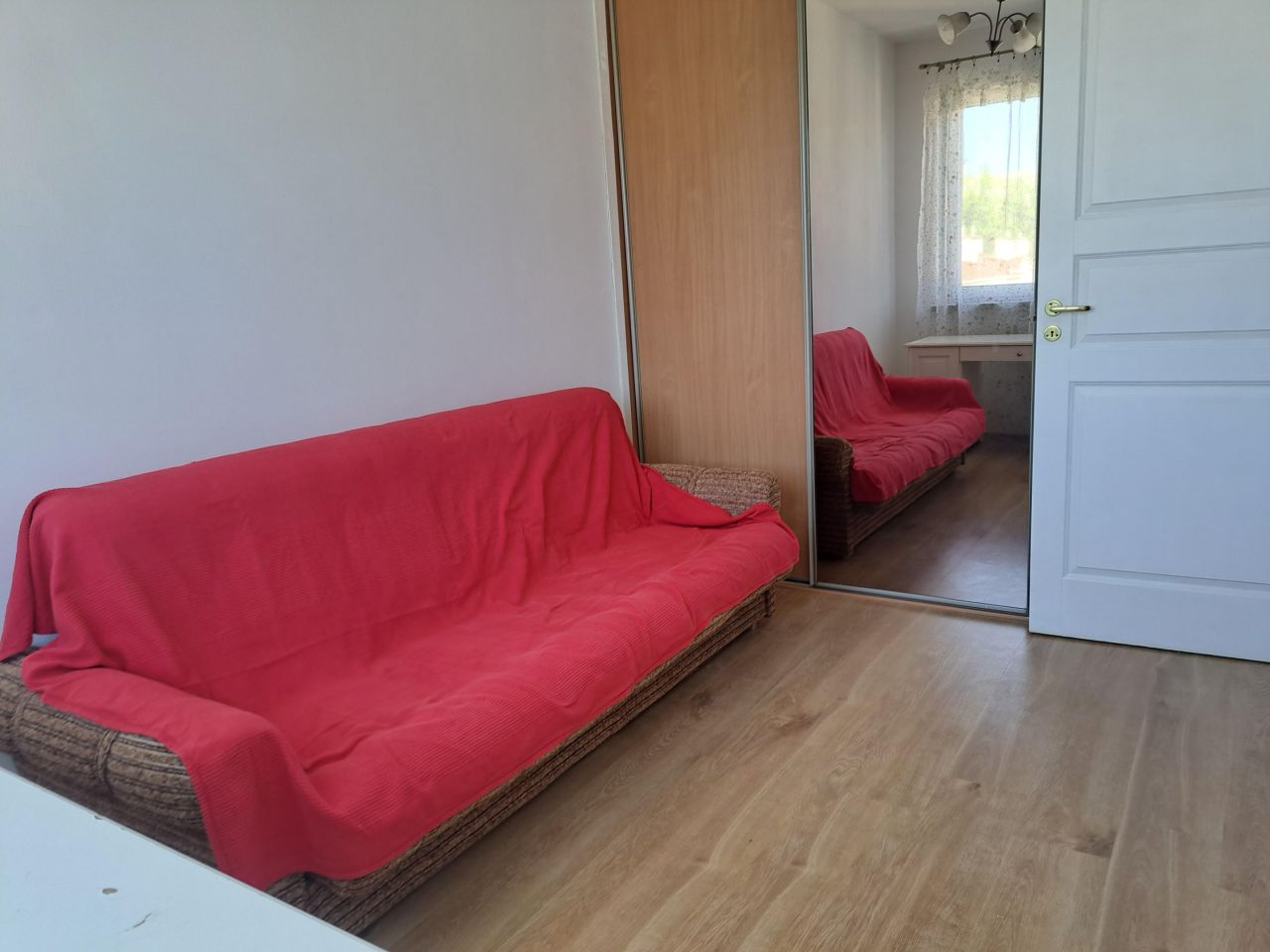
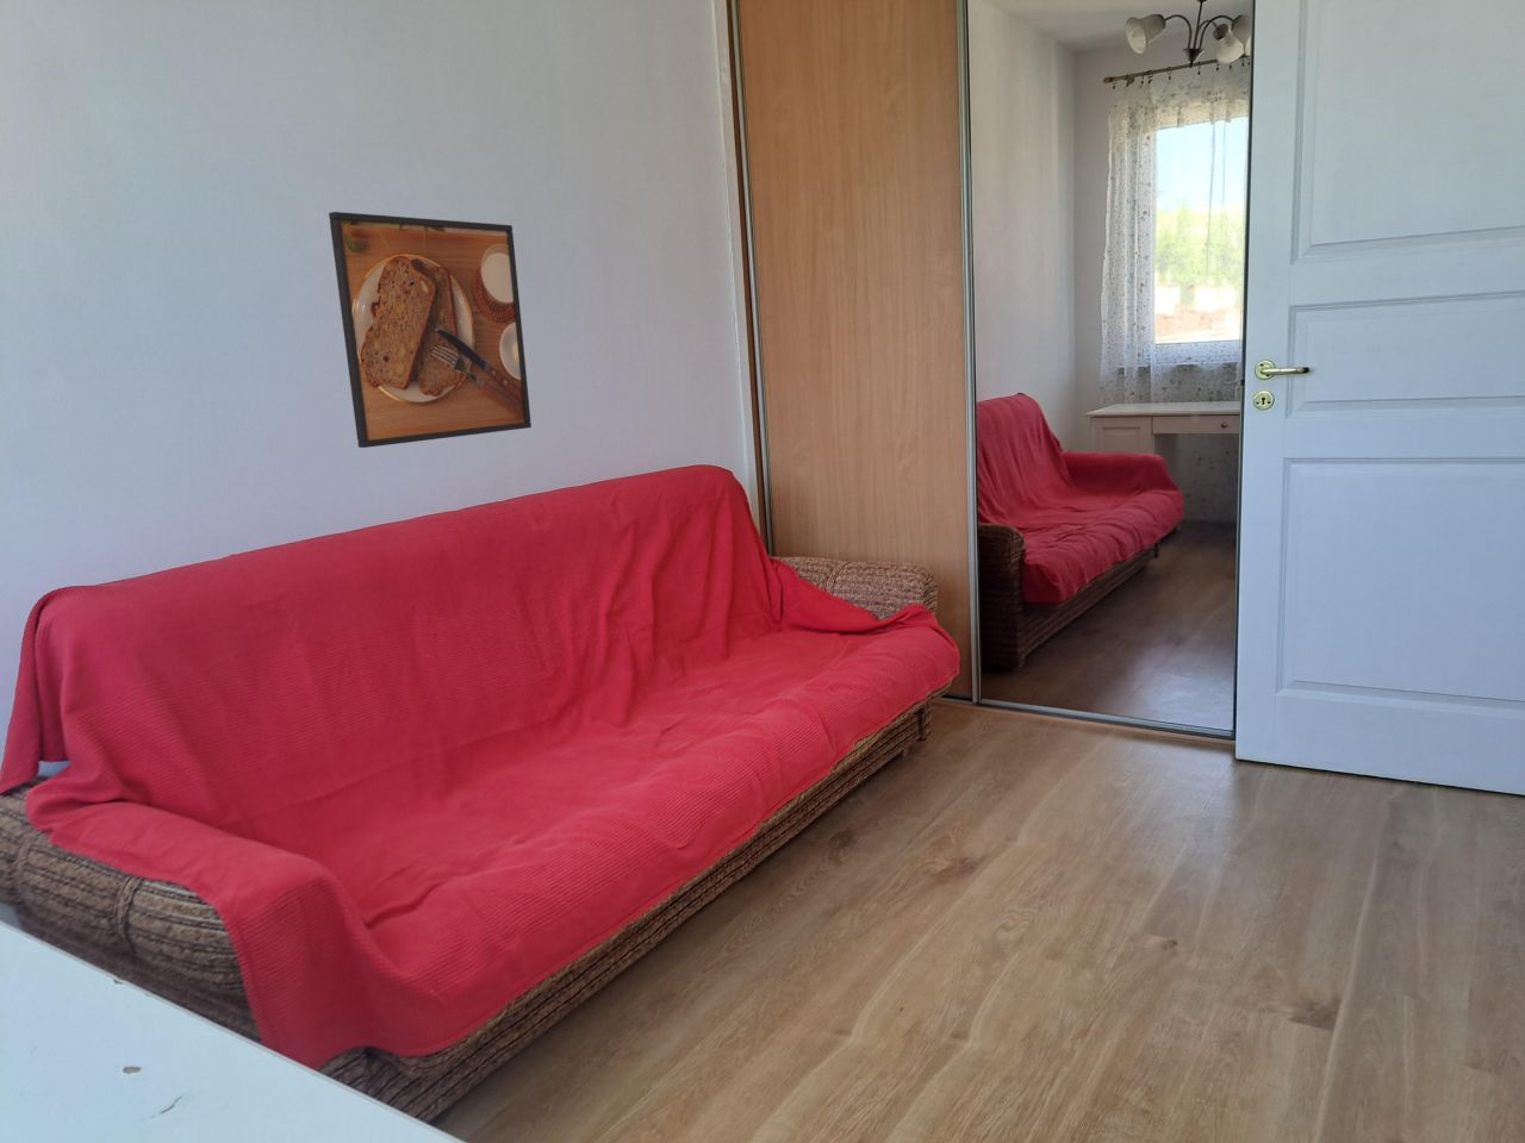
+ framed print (438, 330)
